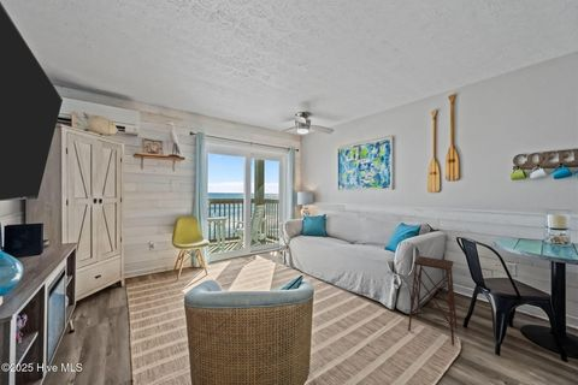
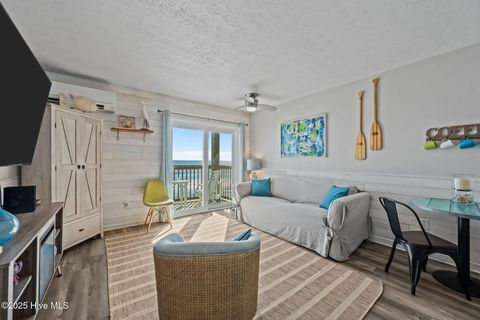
- side table (431, 295)
